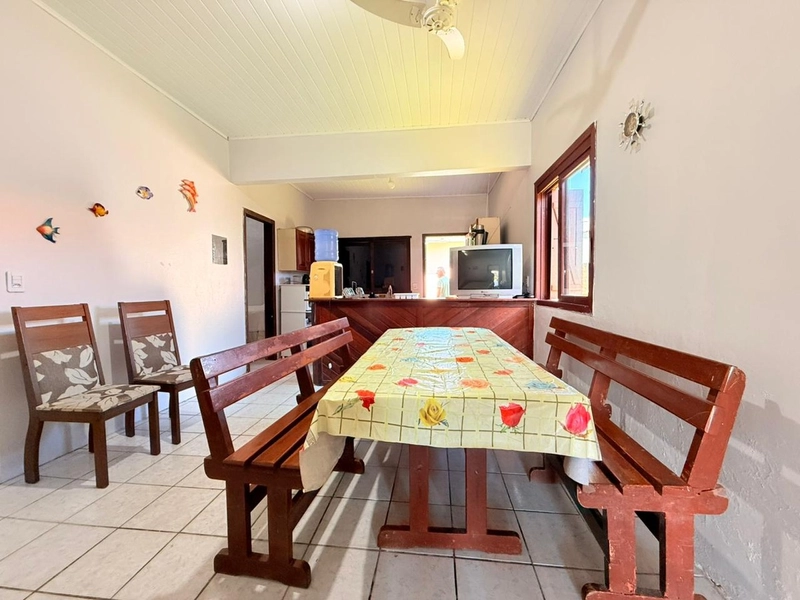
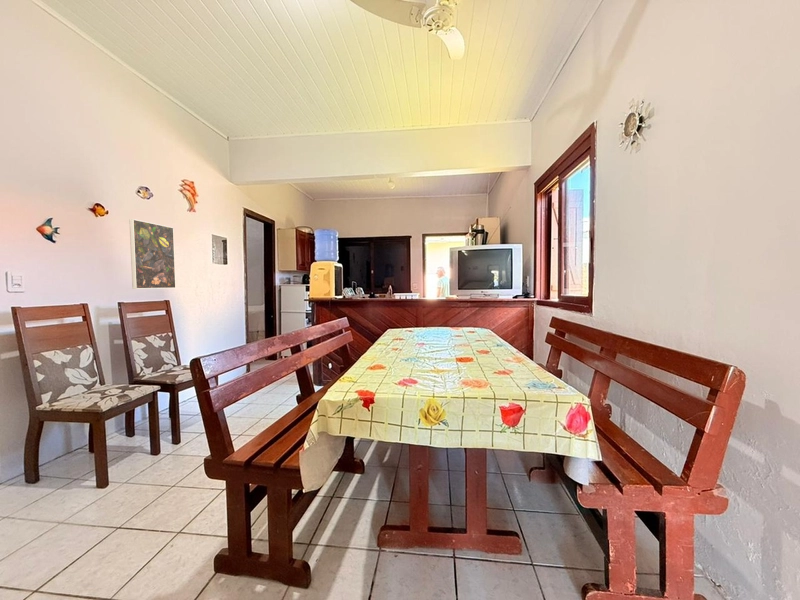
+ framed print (154, 256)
